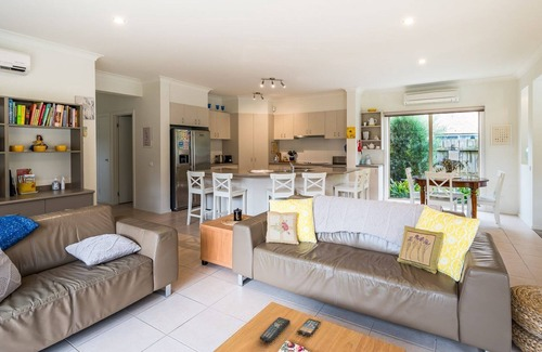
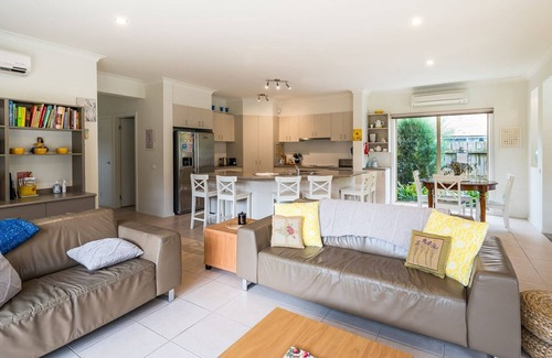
- smartphone (309, 326)
- remote control (275, 328)
